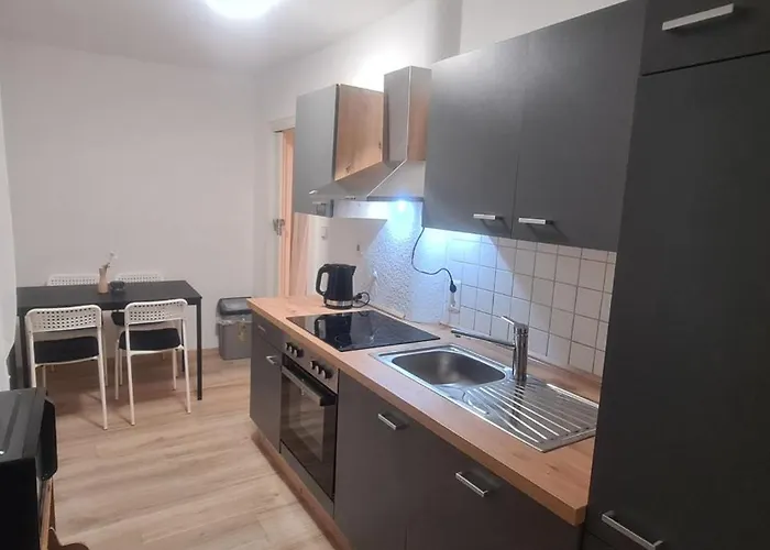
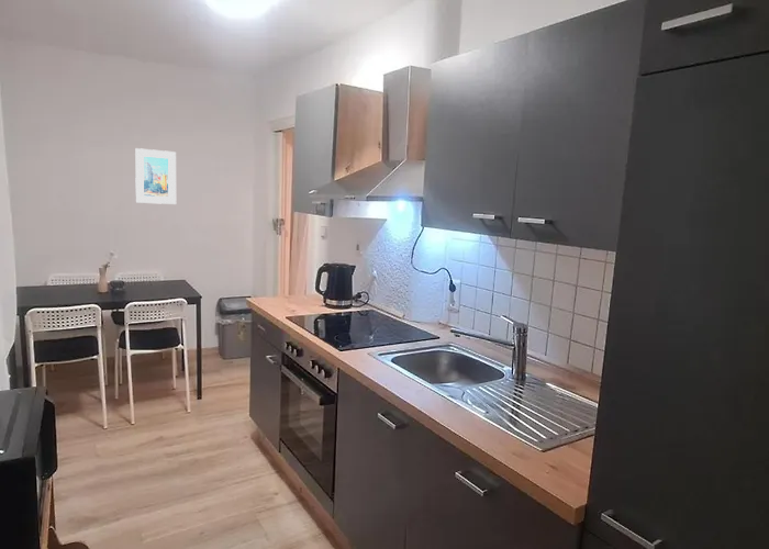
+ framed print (156, 177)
